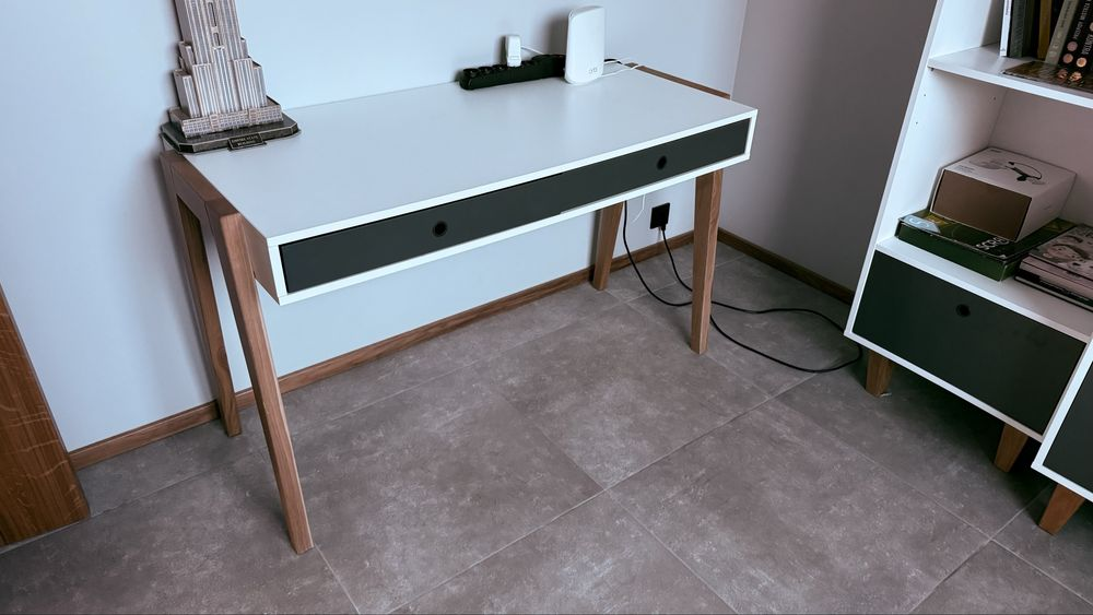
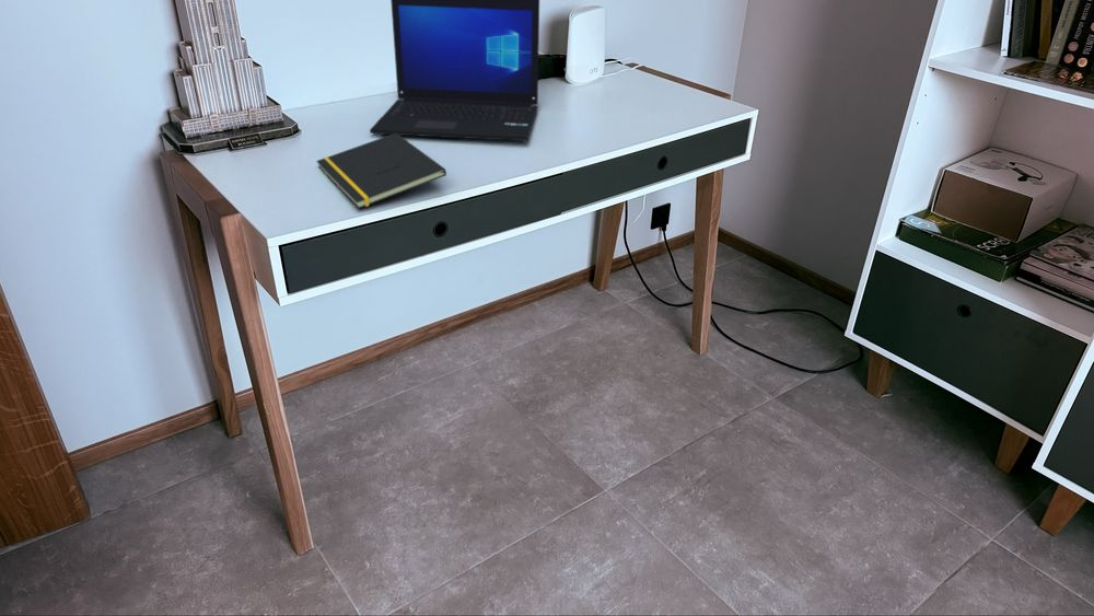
+ notepad (379, 167)
+ laptop (456, 65)
